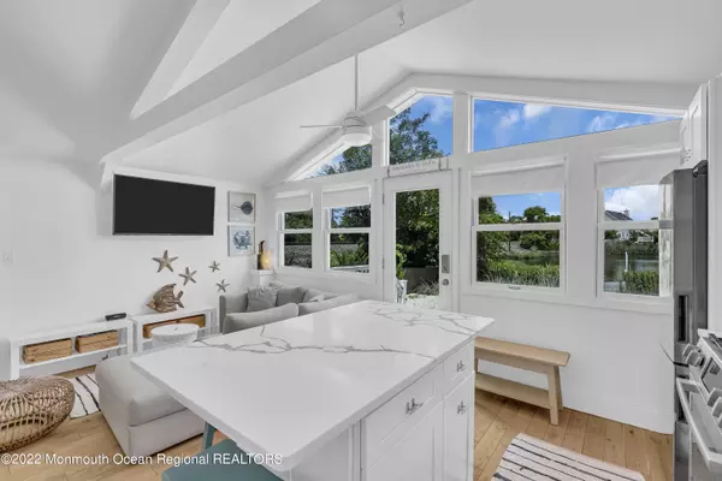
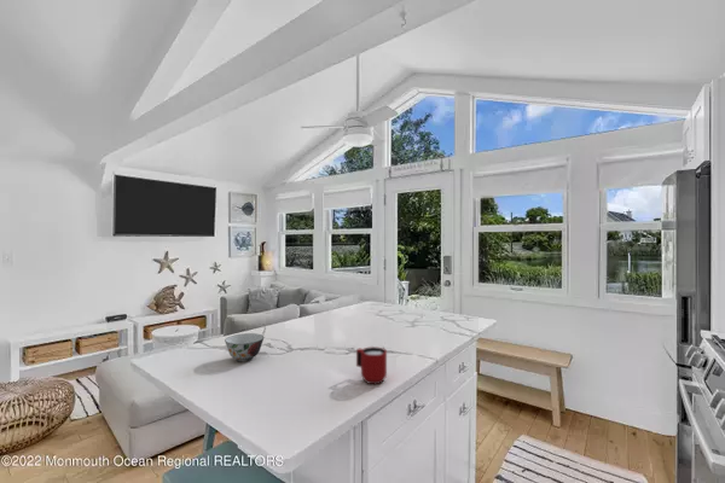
+ soup bowl (244, 348)
+ mug (370, 363)
